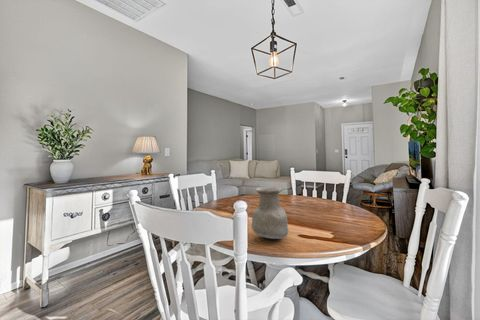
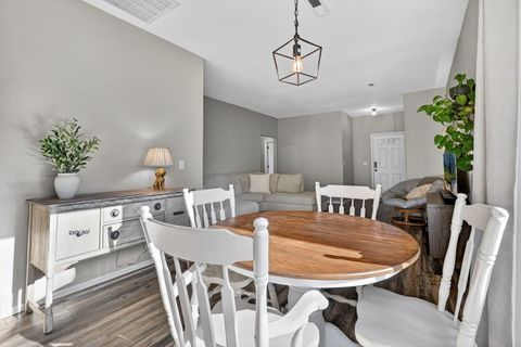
- vase (270, 213)
